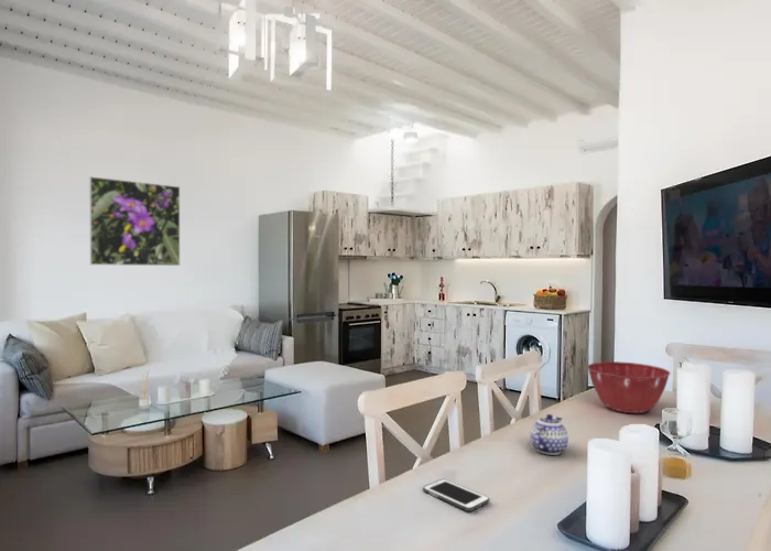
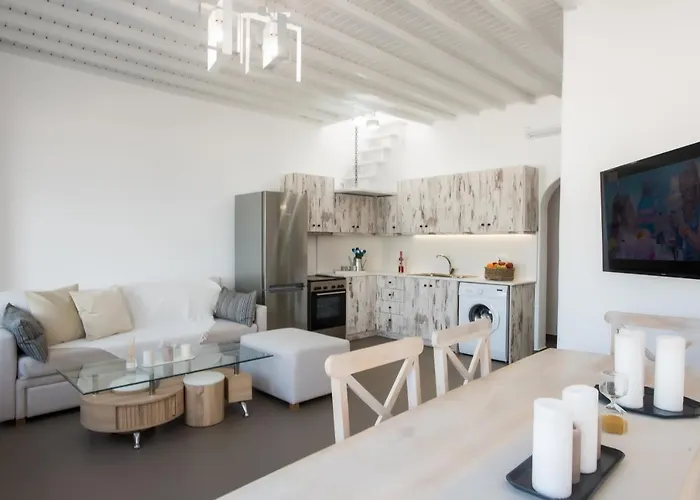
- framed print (137, 224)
- cell phone (455, 494)
- teapot (549, 432)
- mixing bowl (627, 388)
